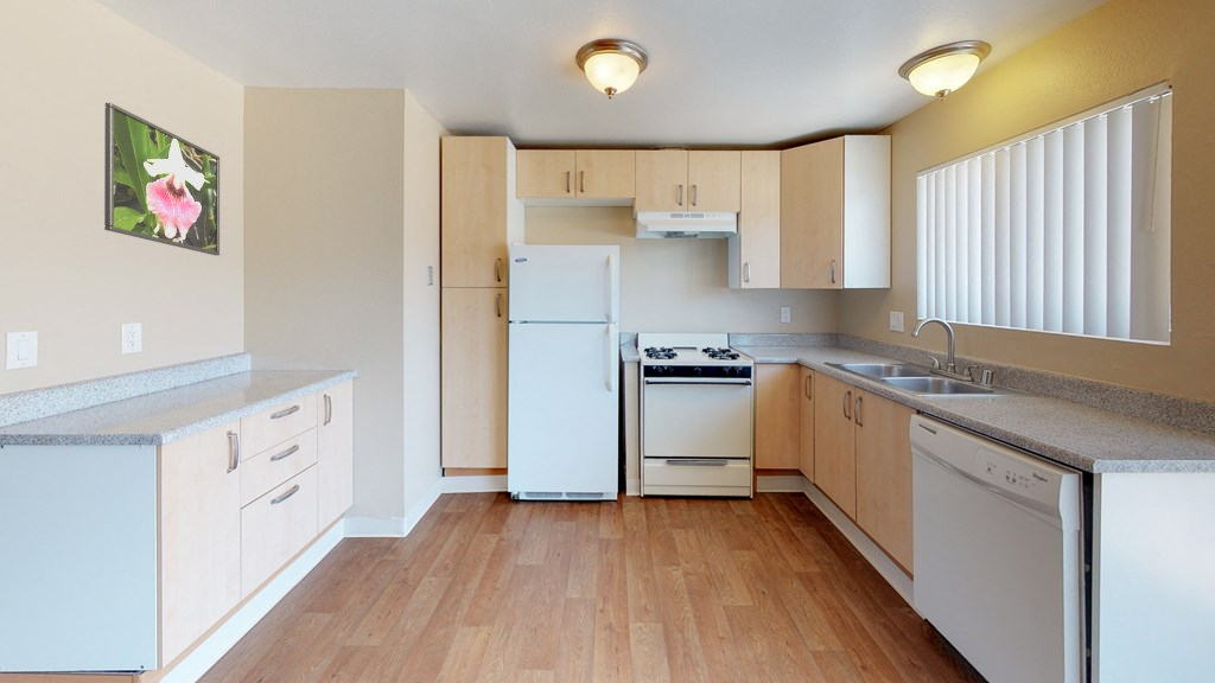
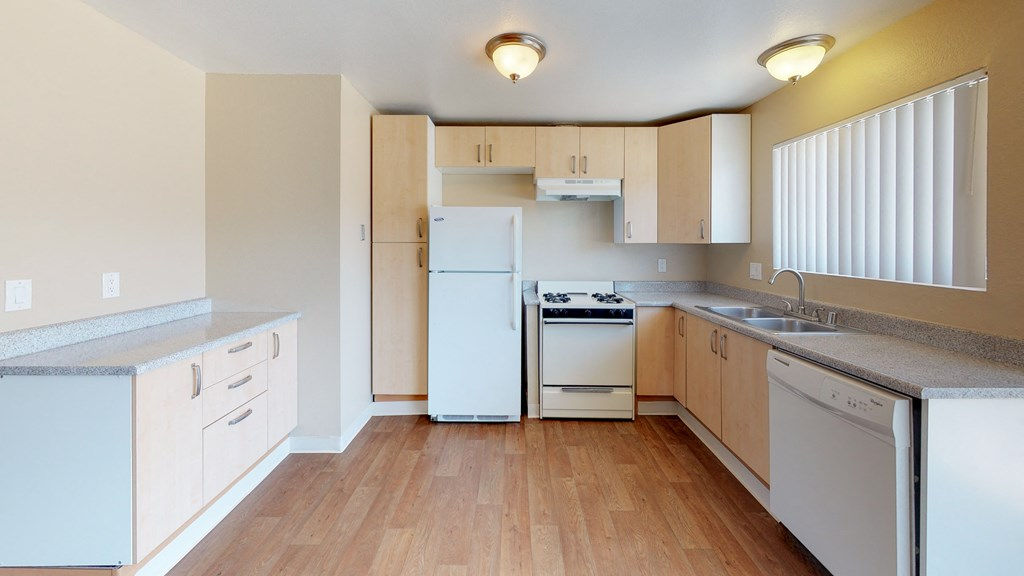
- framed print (168, 189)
